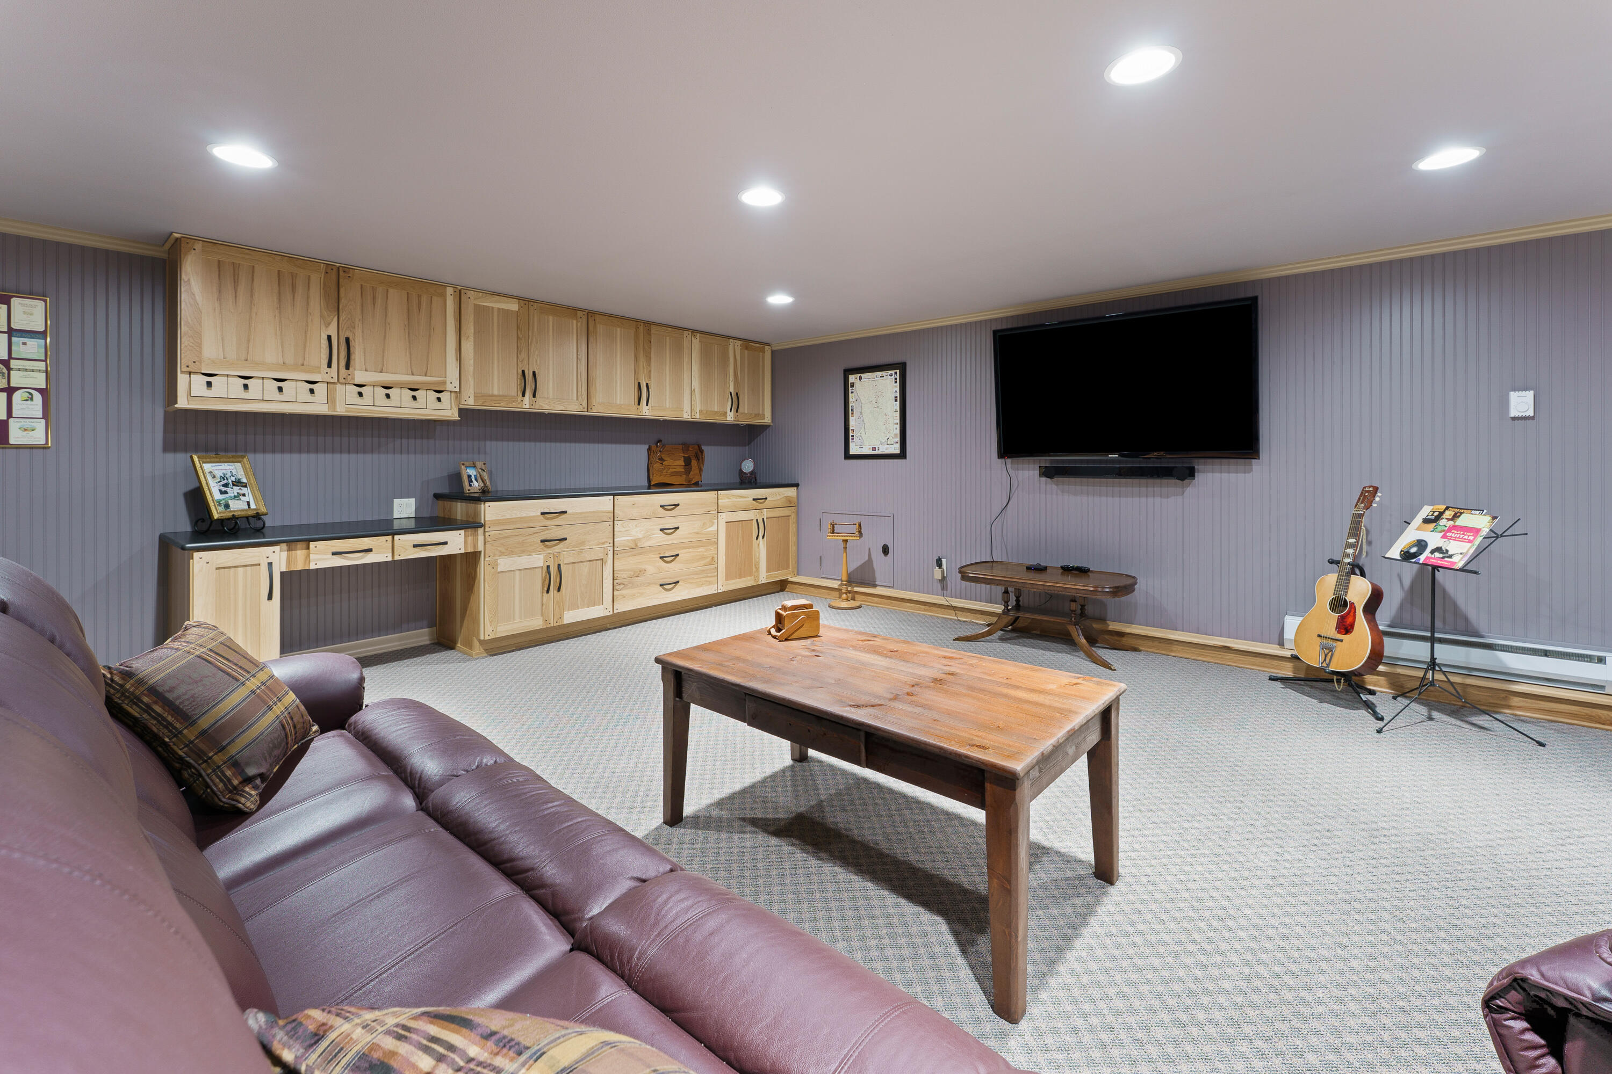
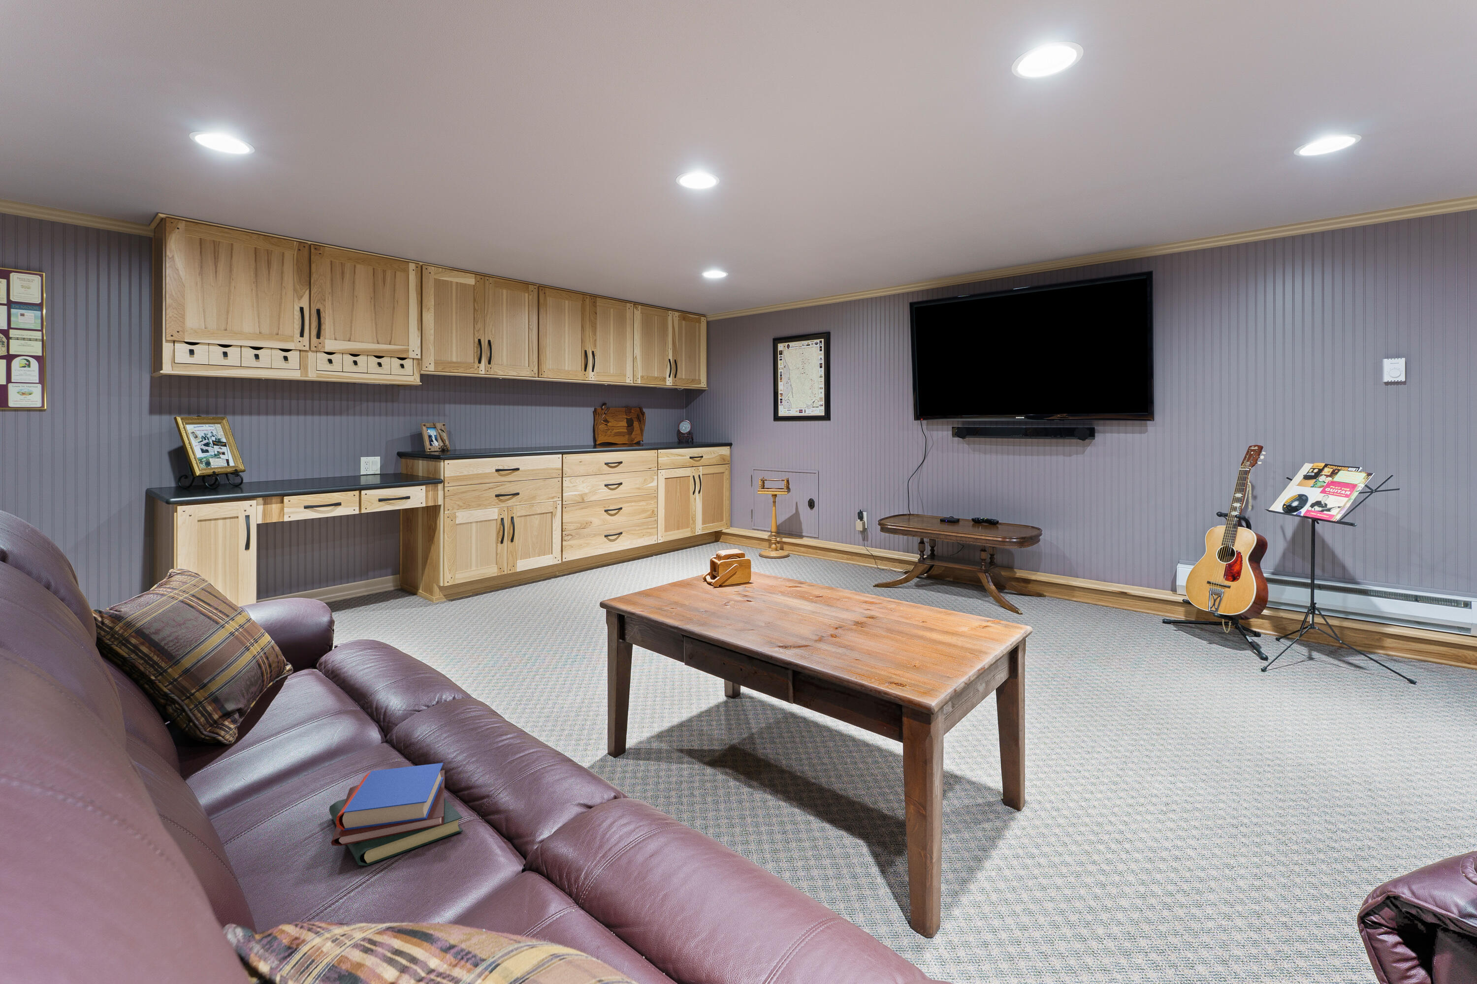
+ book (393, 803)
